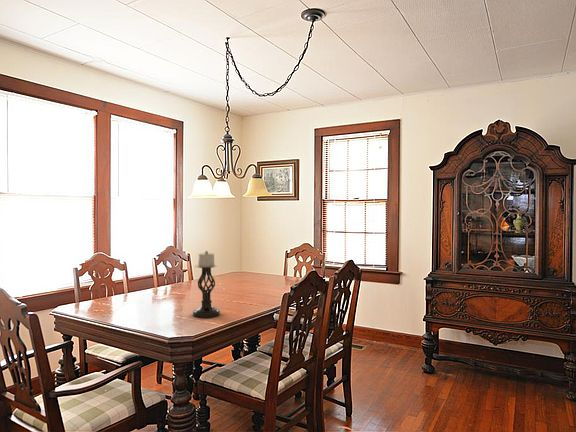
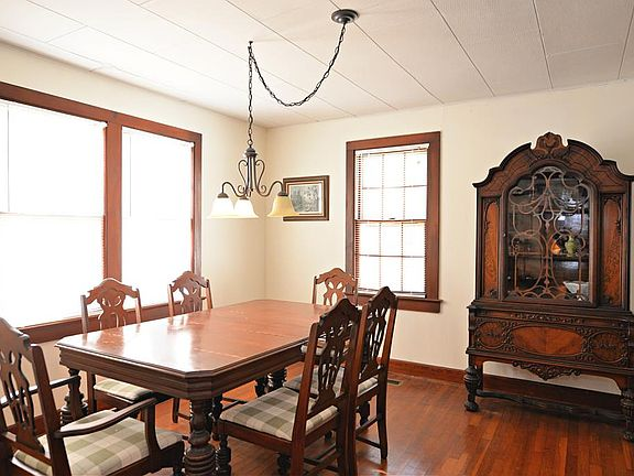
- candle holder (206, 282)
